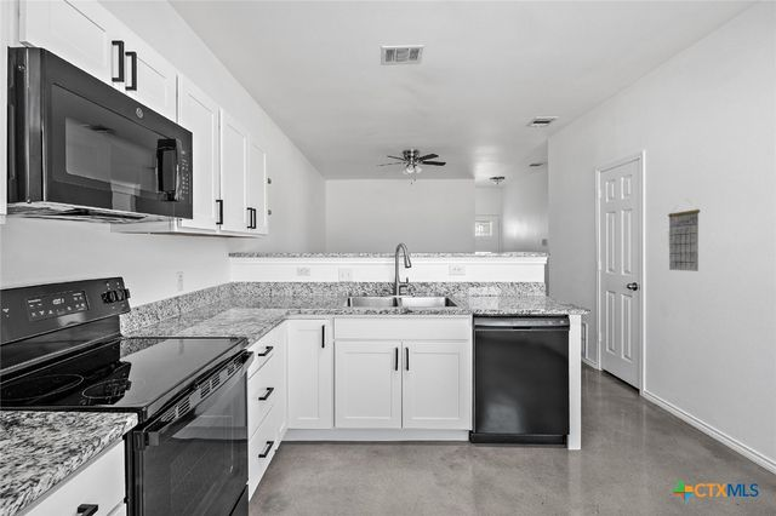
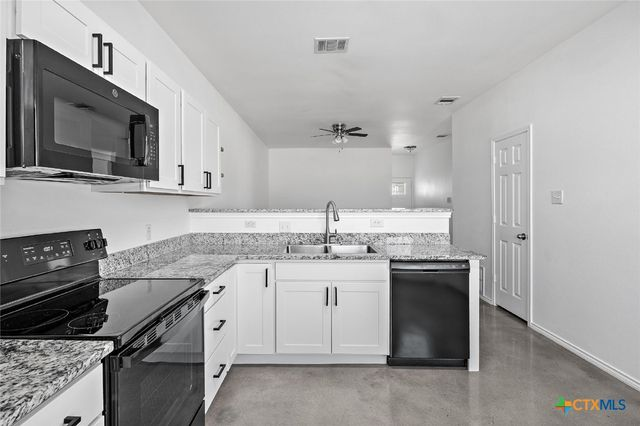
- calendar (683, 234)
